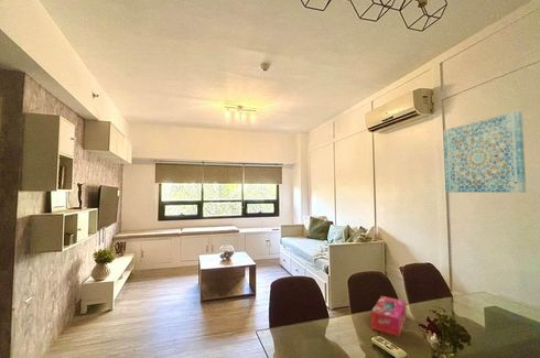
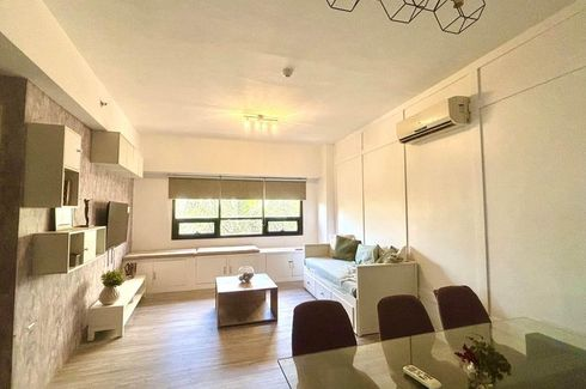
- wall art (478, 156)
- tissue box (389, 314)
